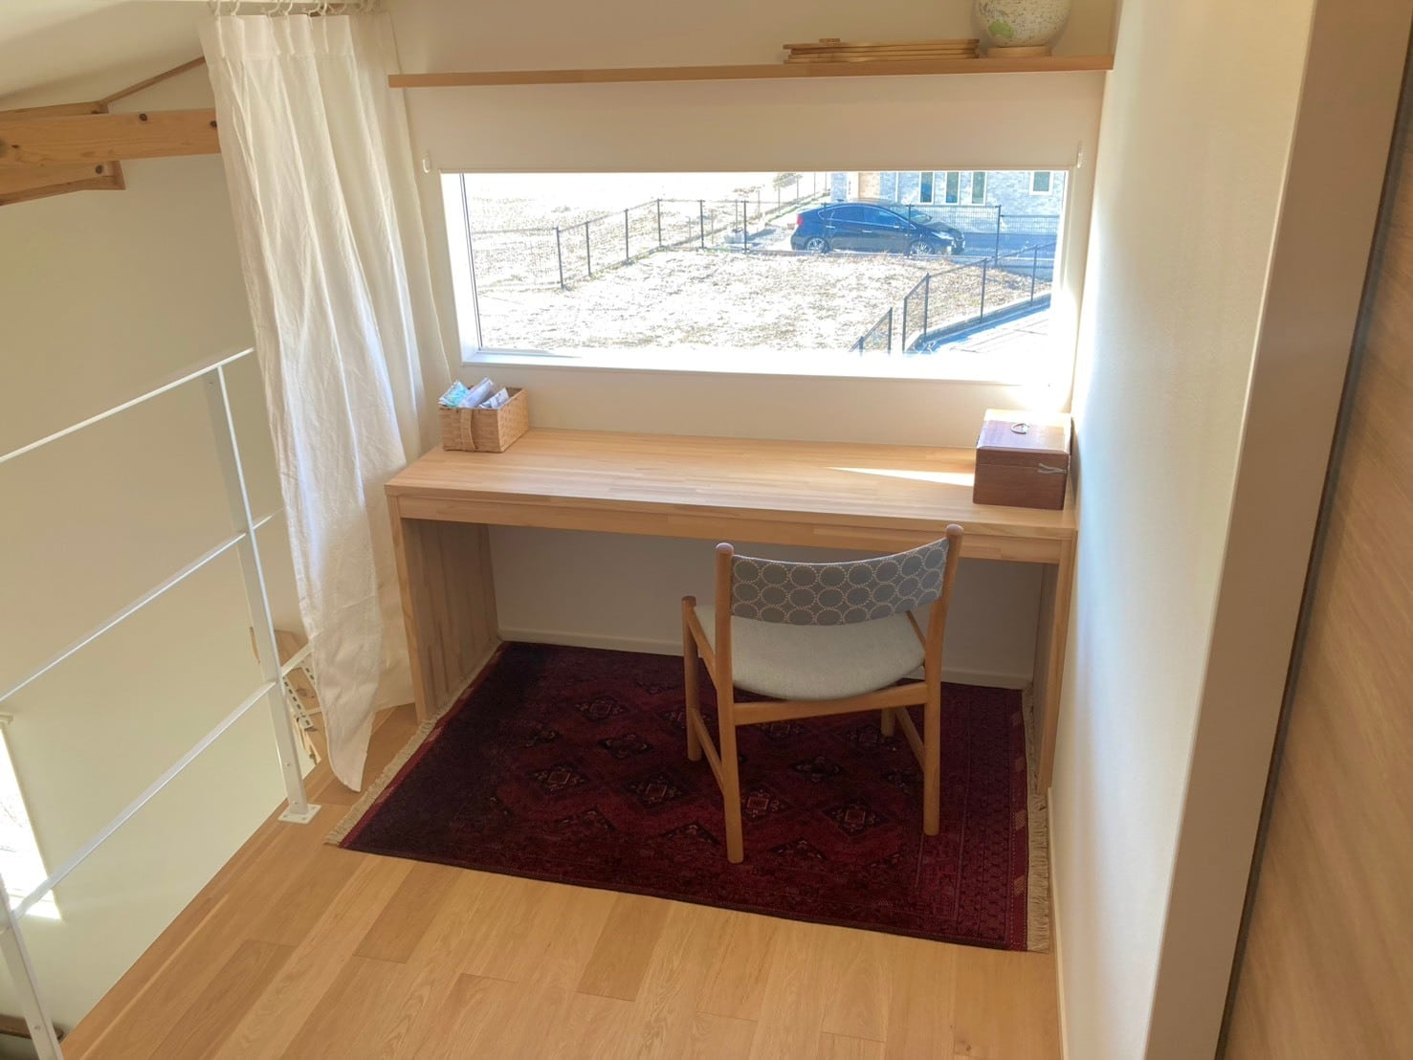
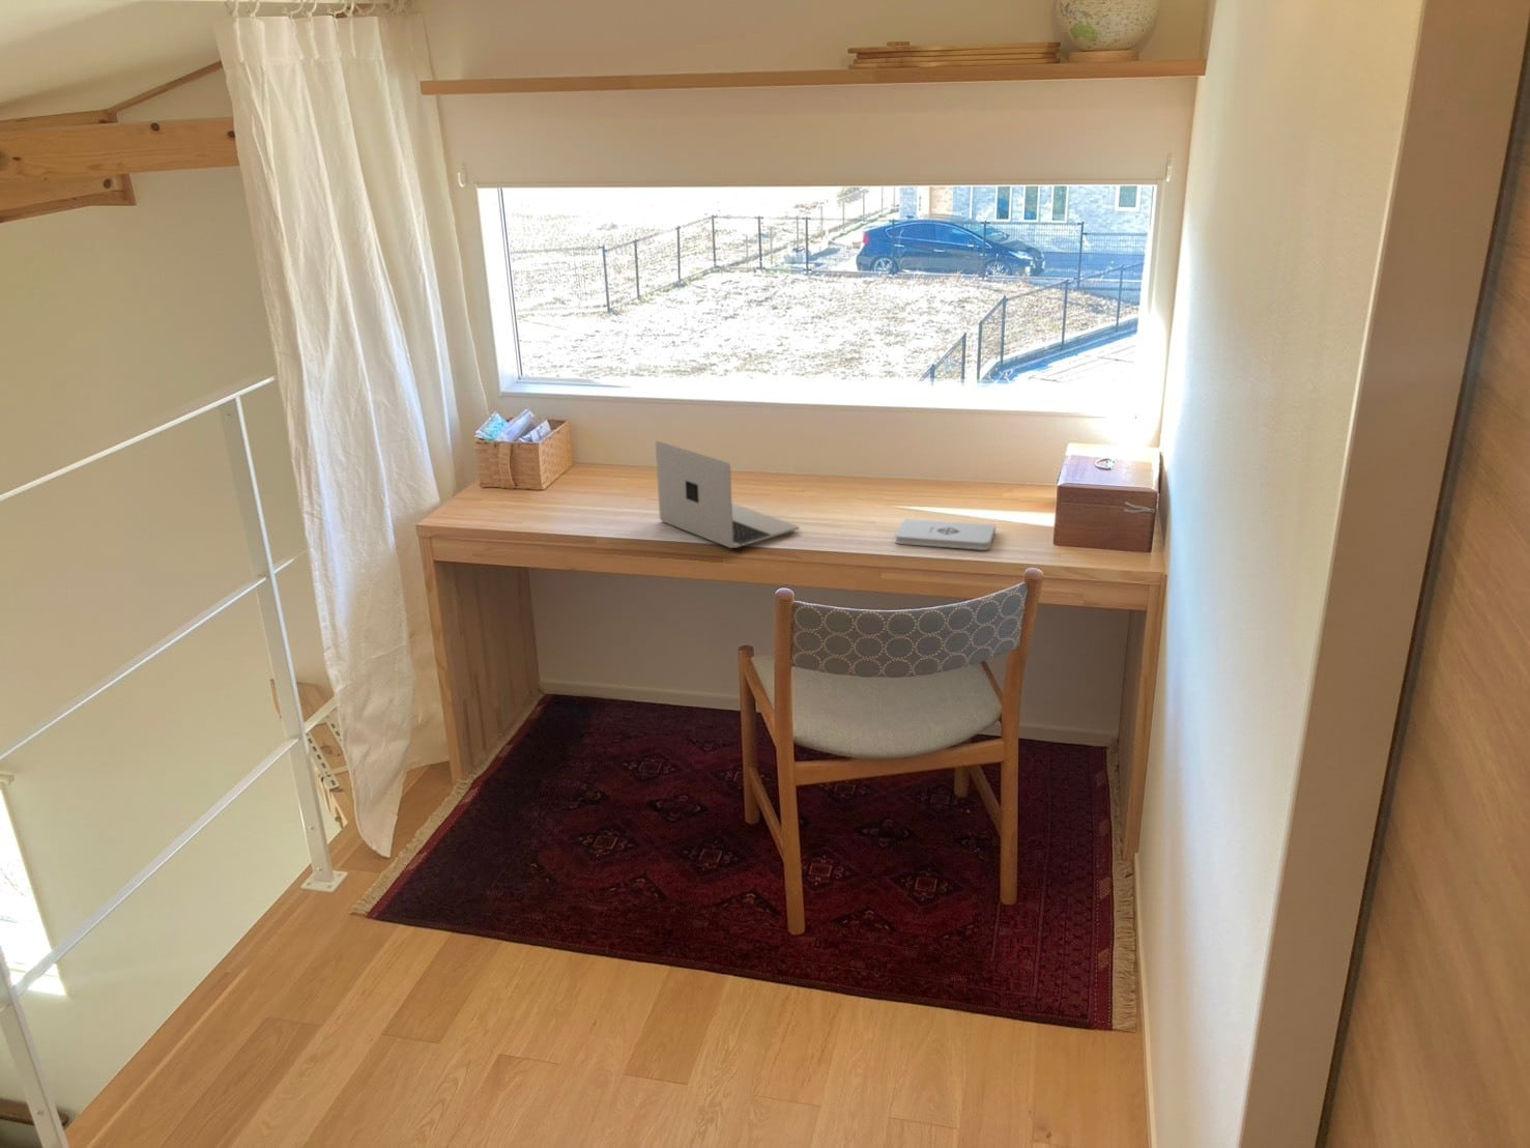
+ notepad (945, 533)
+ laptop (727, 485)
